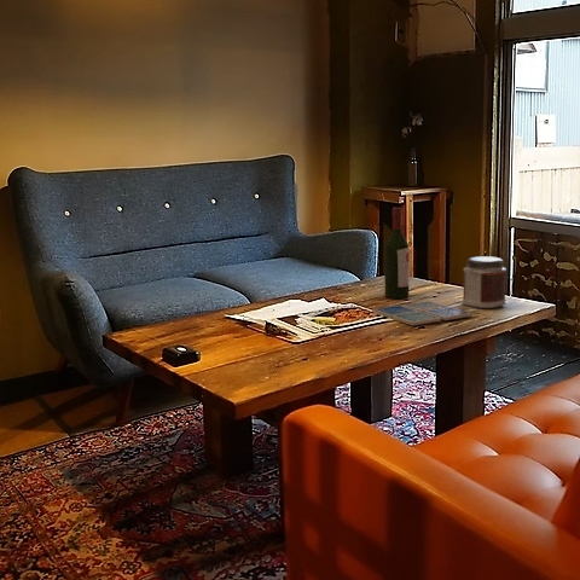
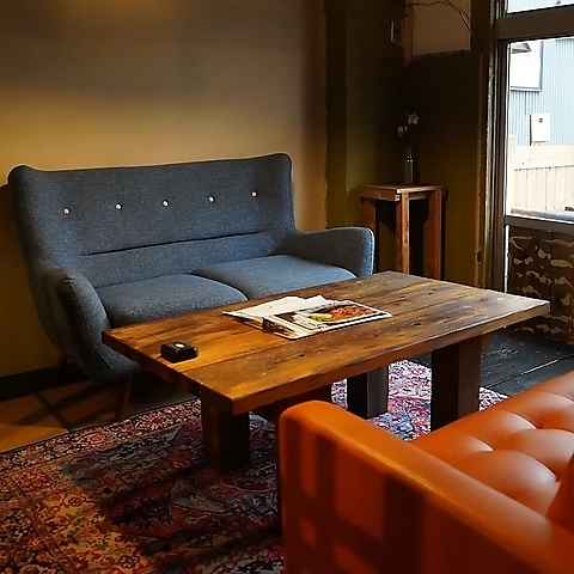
- wine bottle (396, 253)
- jar (483, 282)
- drink coaster (420, 312)
